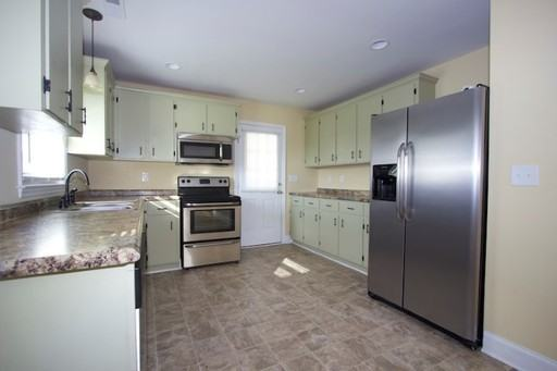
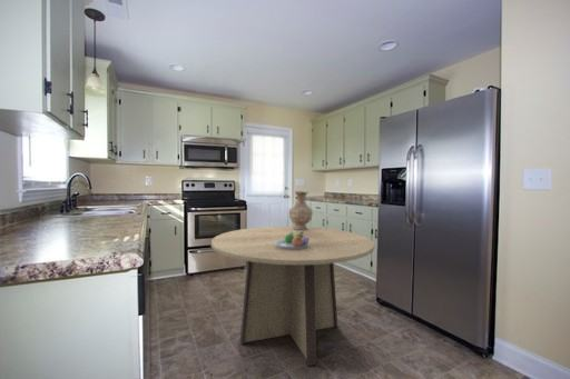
+ vase (301, 209)
+ dining table (291, 286)
+ fruit bowl (292, 238)
